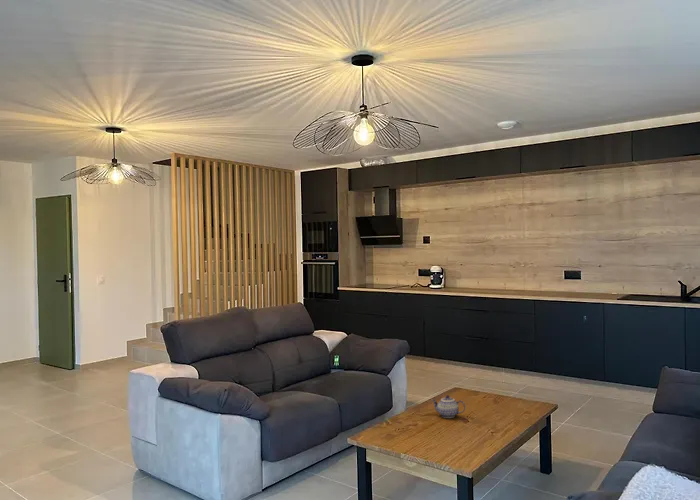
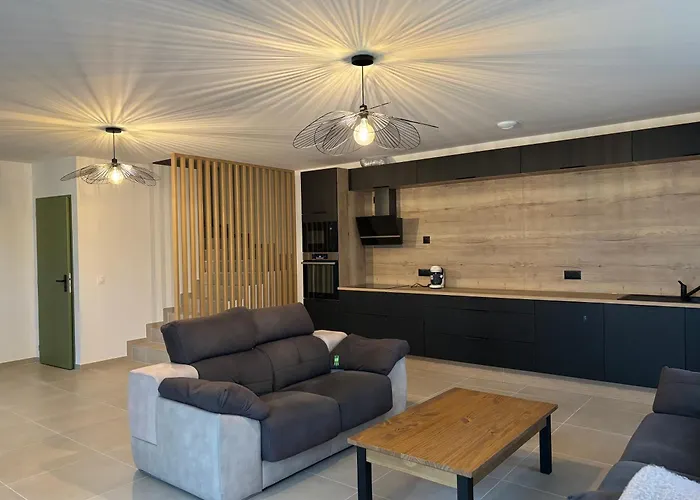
- teapot (448, 405)
